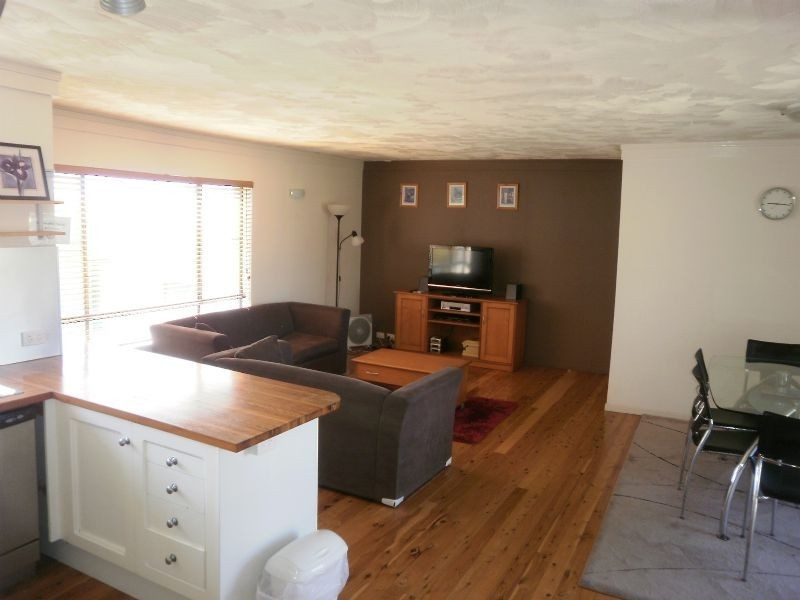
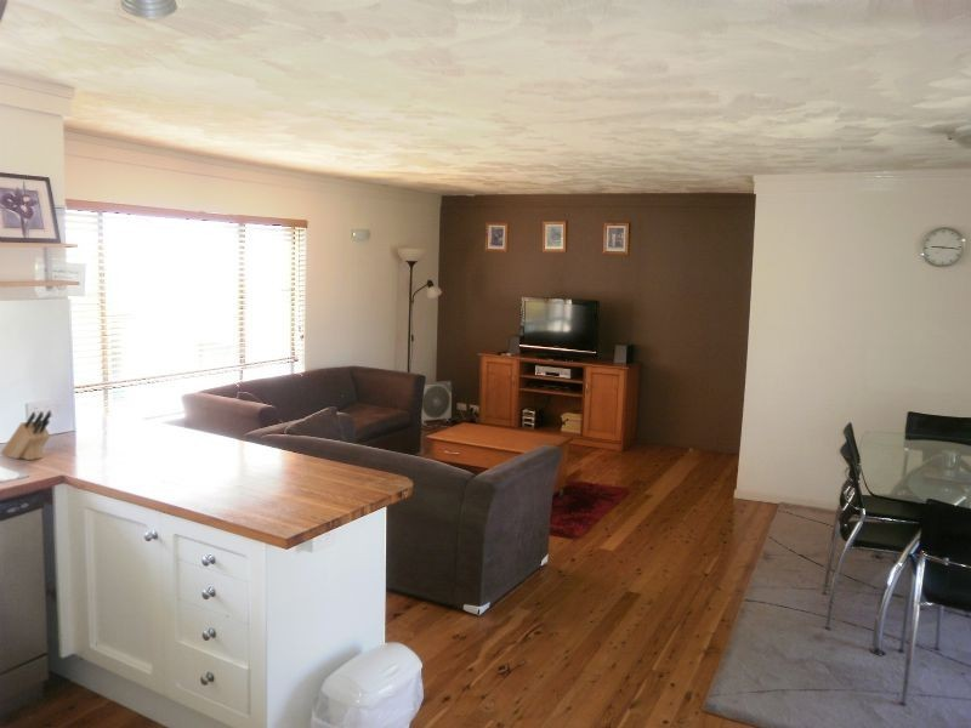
+ knife block (27, 432)
